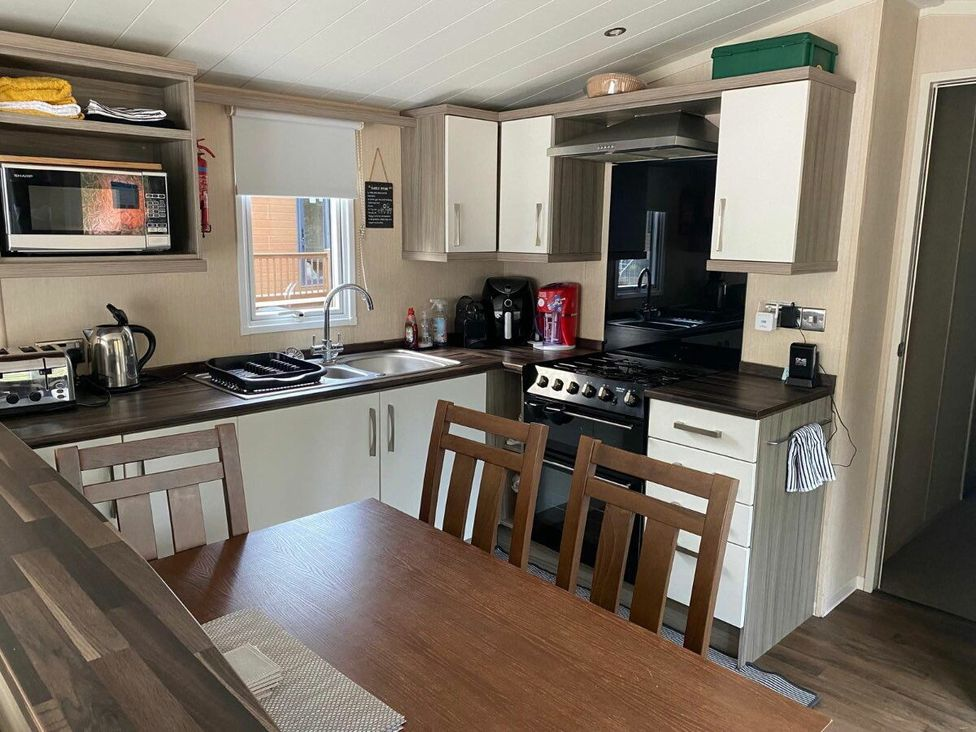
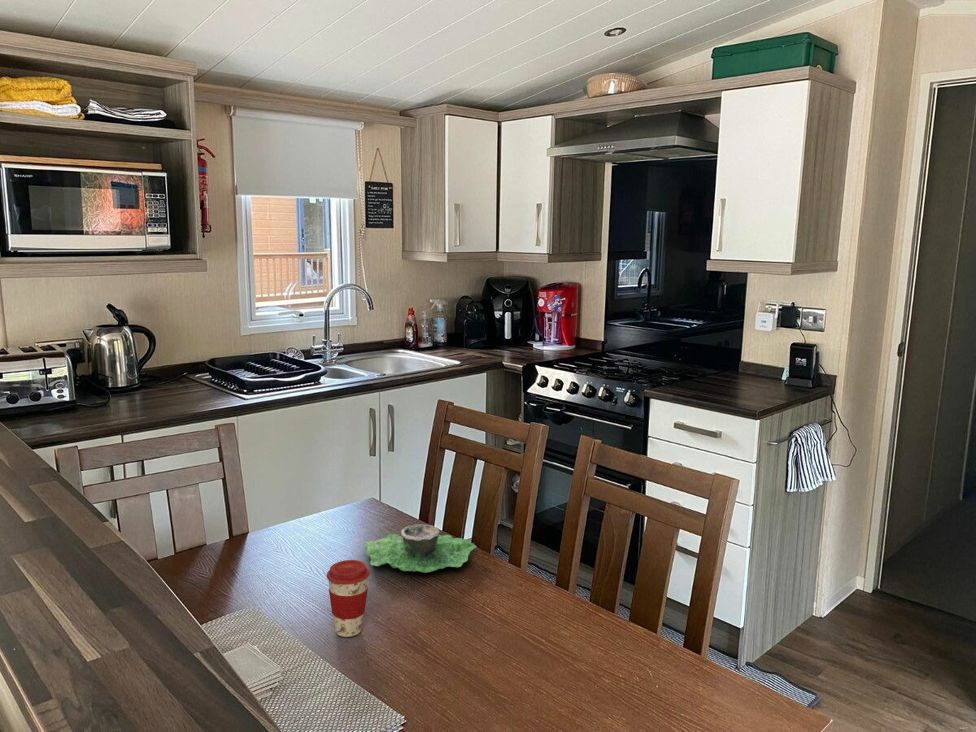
+ coffee cup (348, 598)
+ succulent planter (417, 541)
